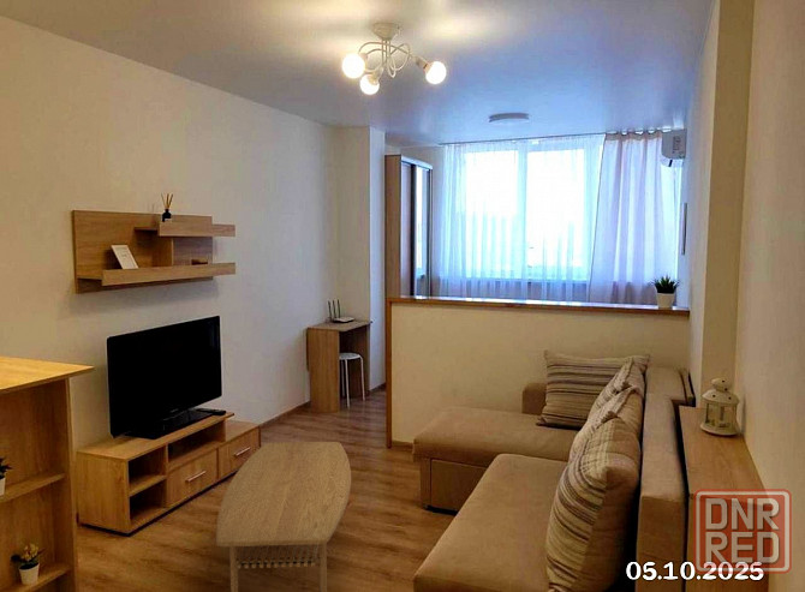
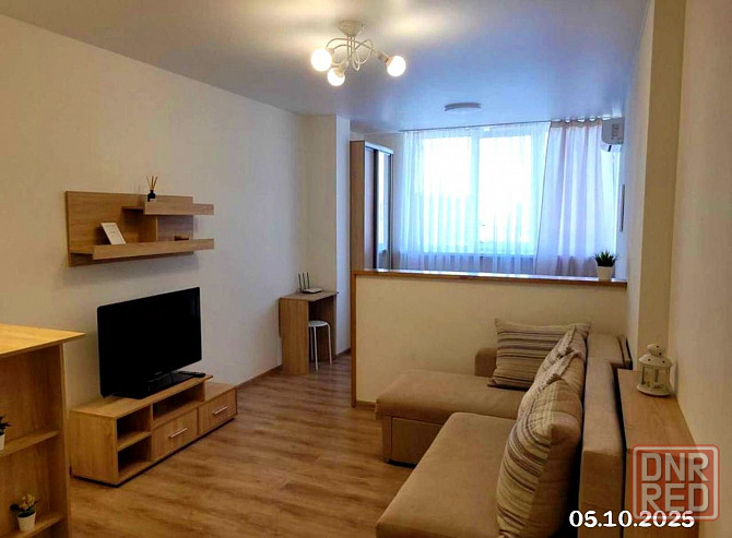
- coffee table (291, 515)
